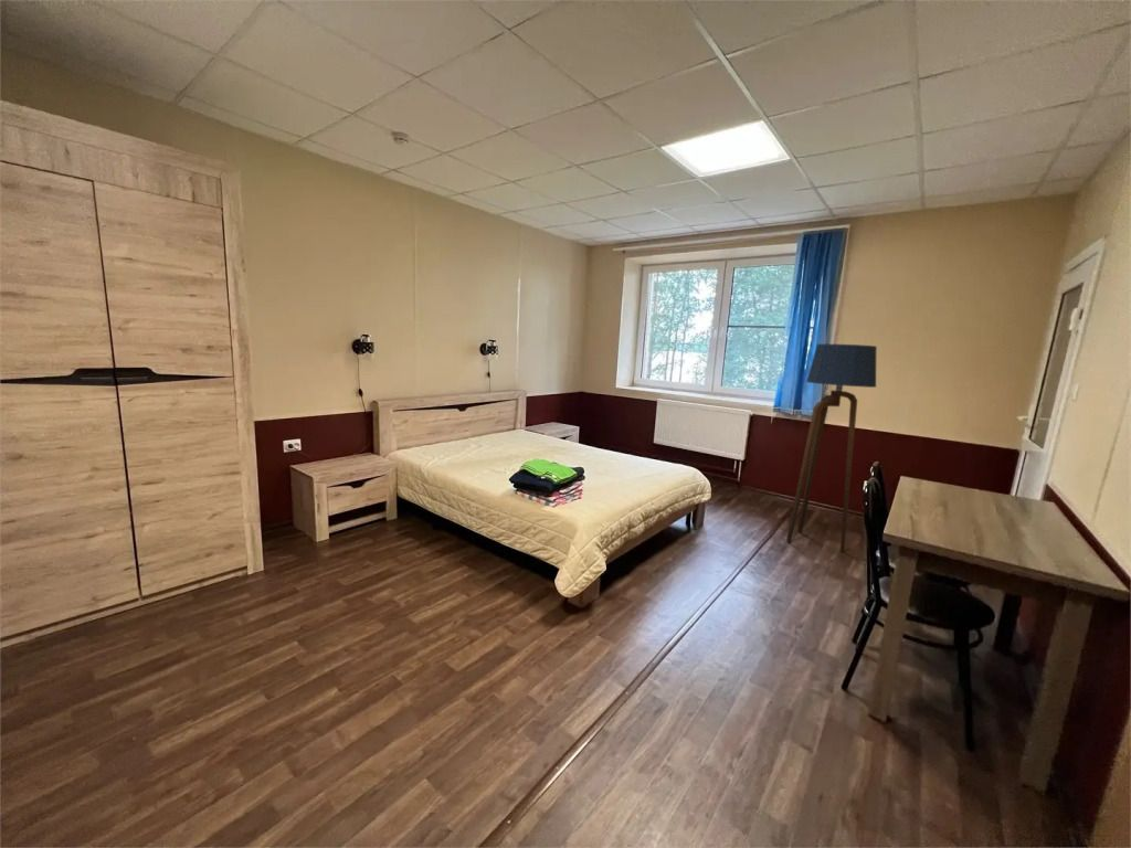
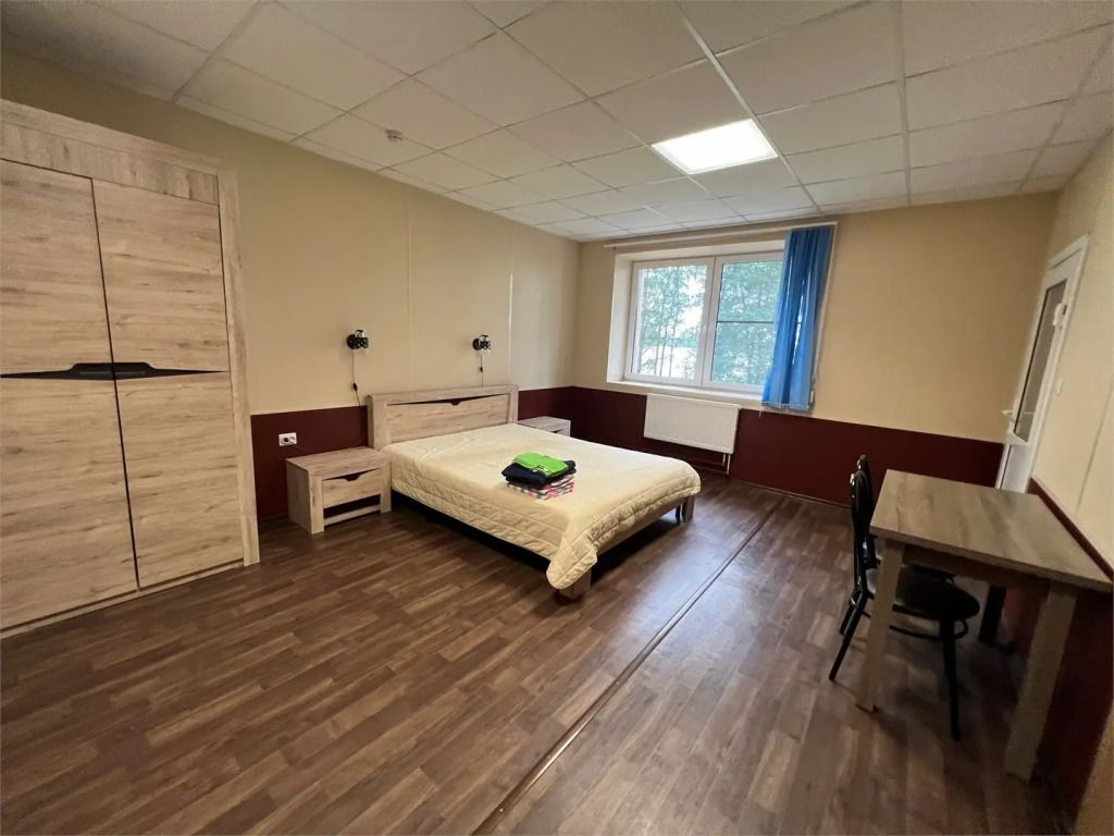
- floor lamp (820, 444)
